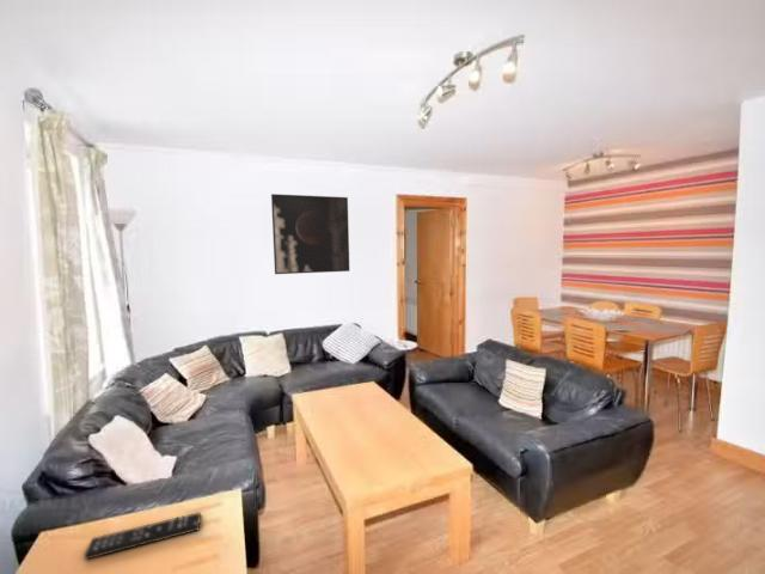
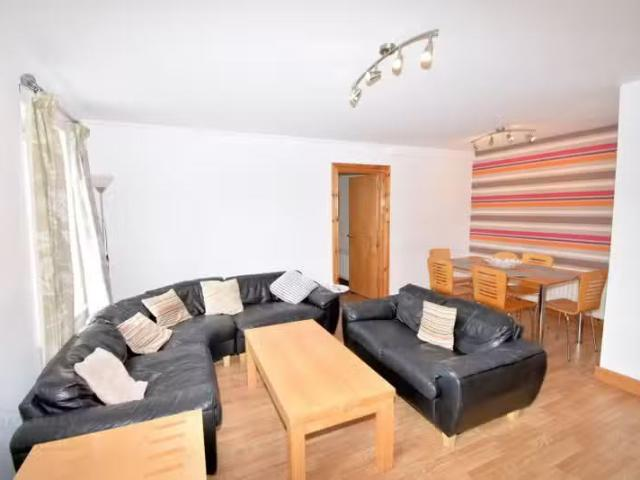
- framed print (312, 234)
- remote control (147, 533)
